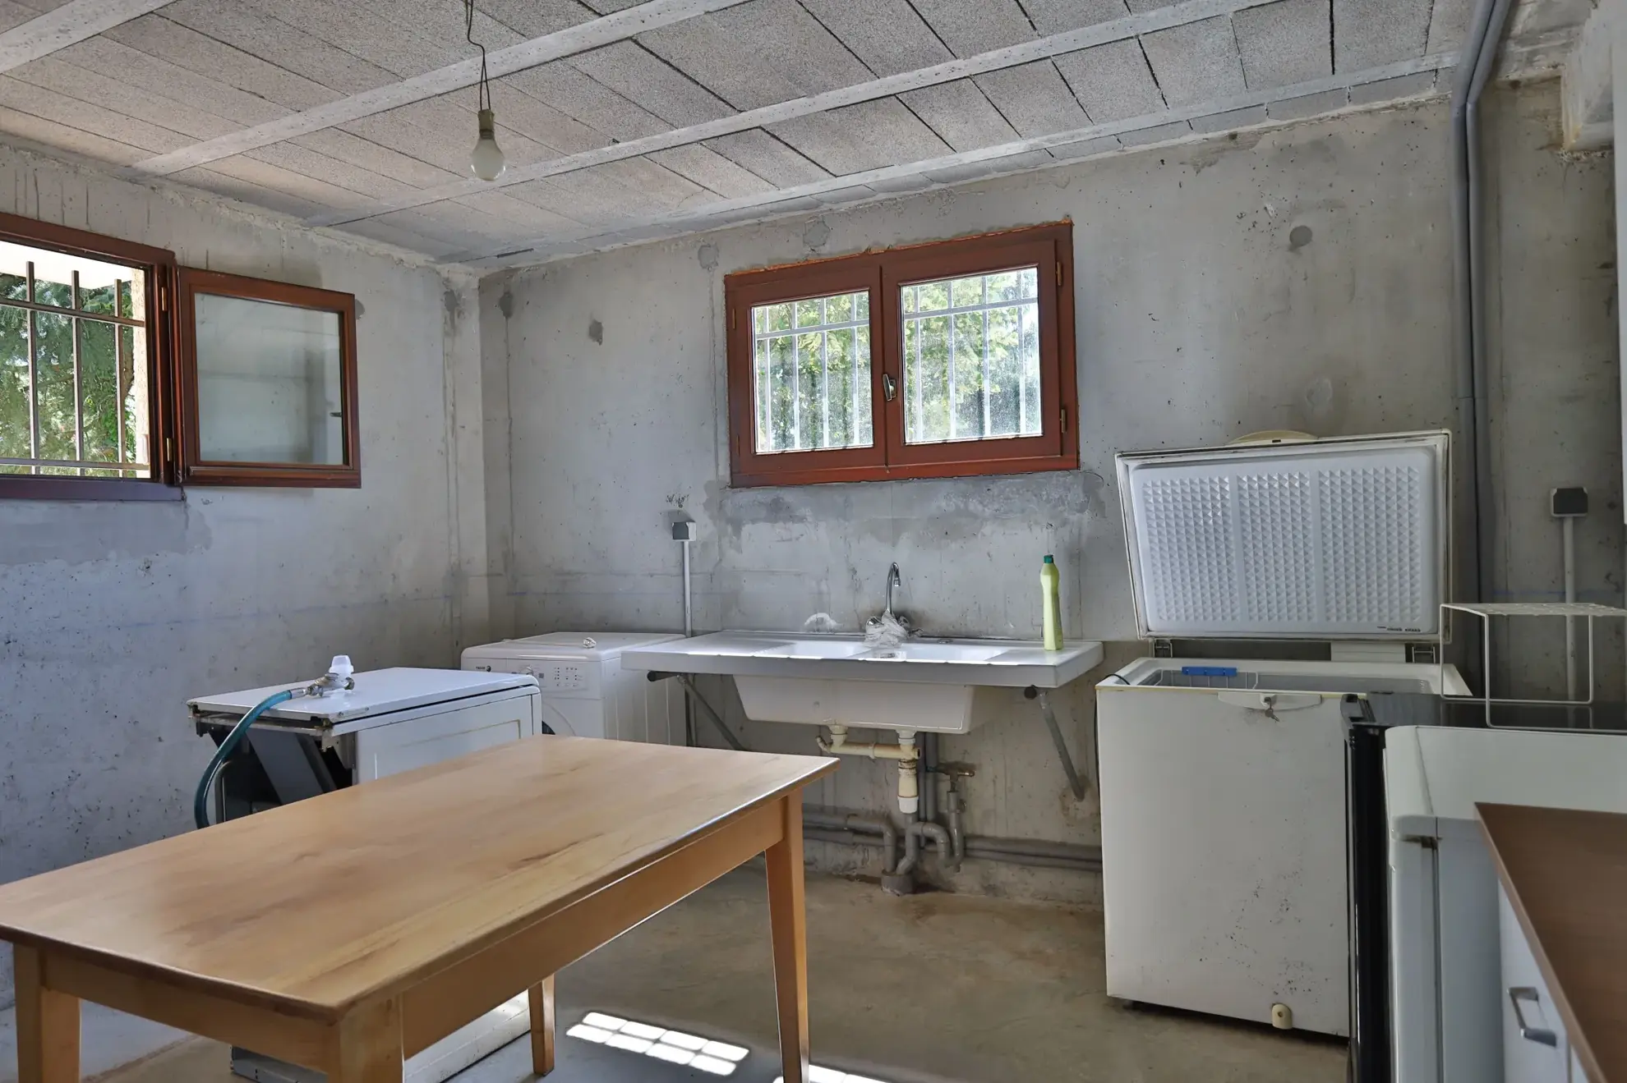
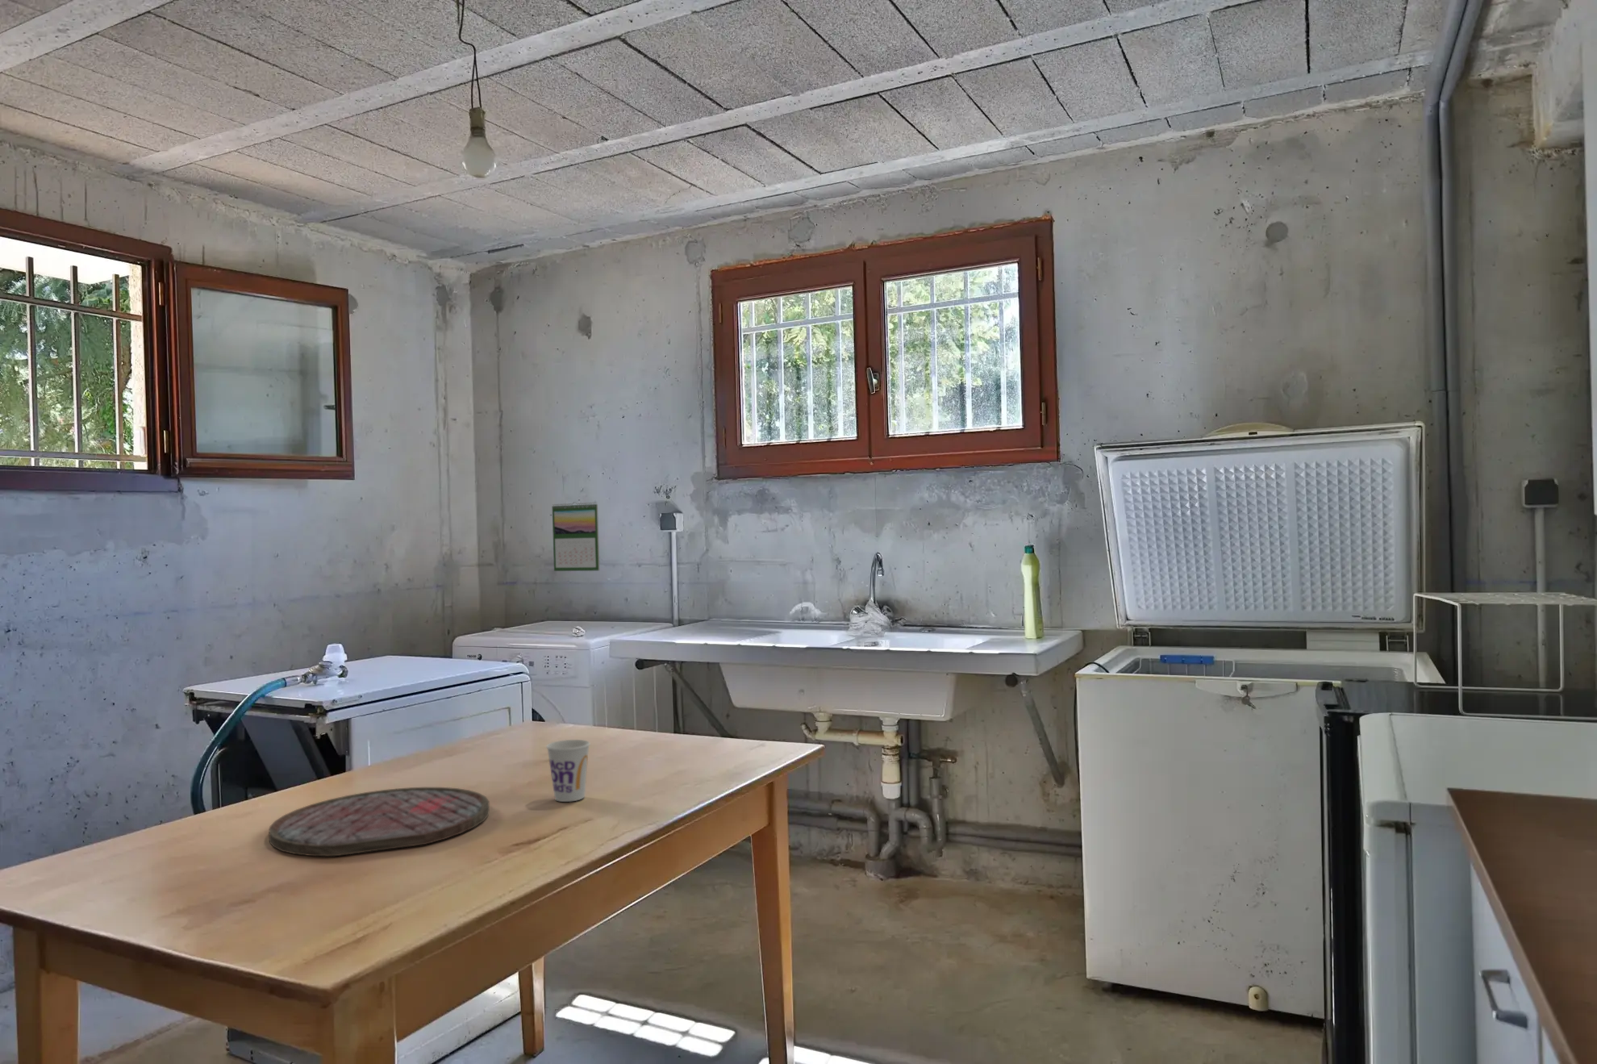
+ cup (569, 771)
+ calendar (575, 536)
+ cutting board (384, 818)
